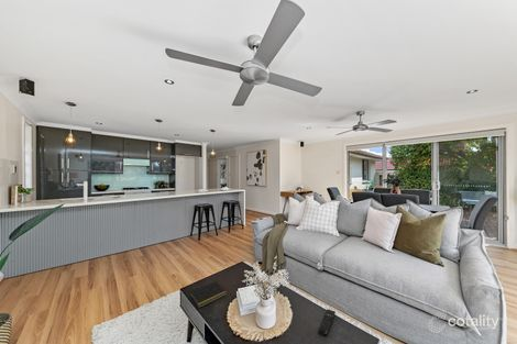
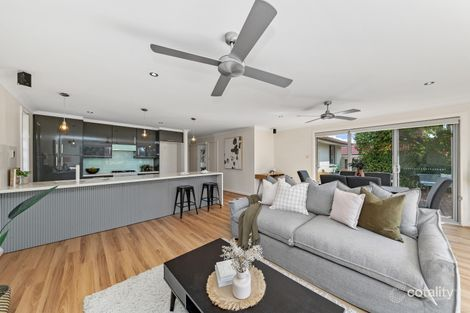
- remote control (327, 322)
- notepad (208, 292)
